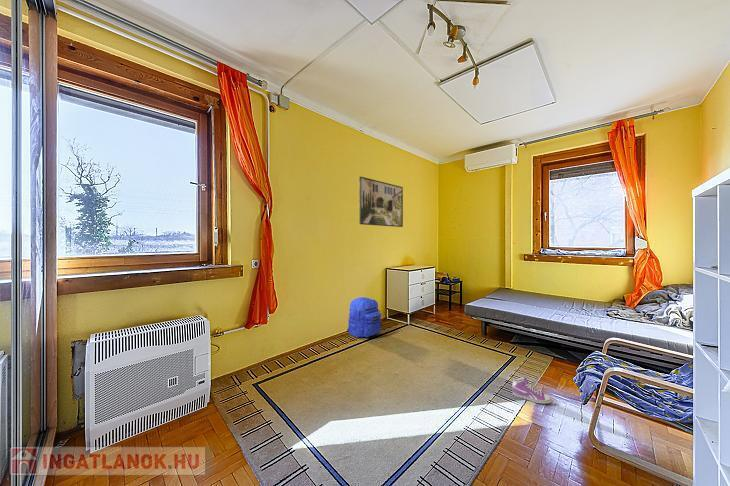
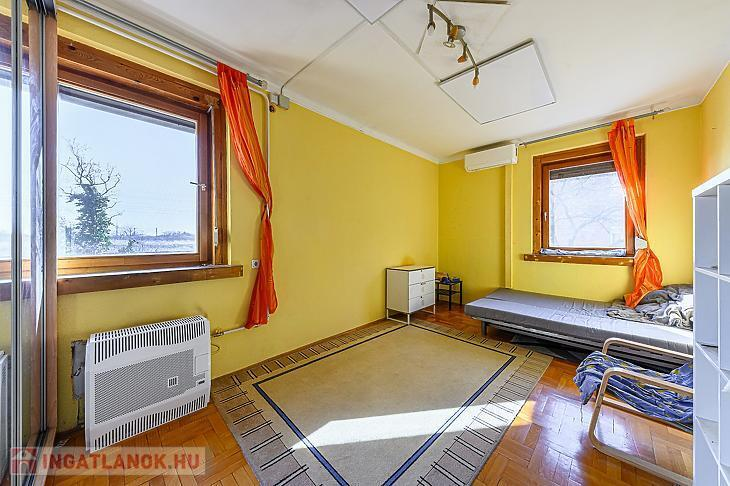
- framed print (383, 204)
- backpack (366, 316)
- sneaker (531, 389)
